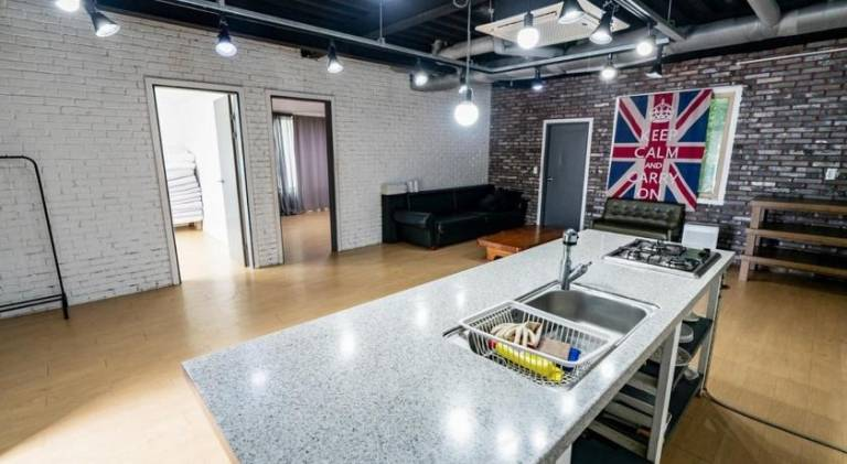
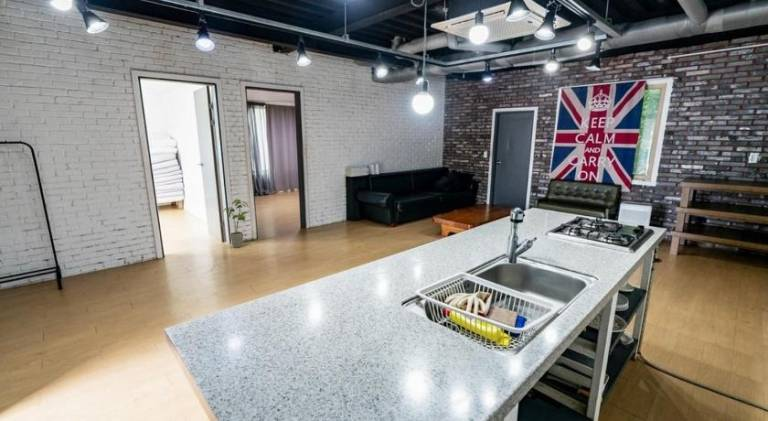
+ house plant (238, 221)
